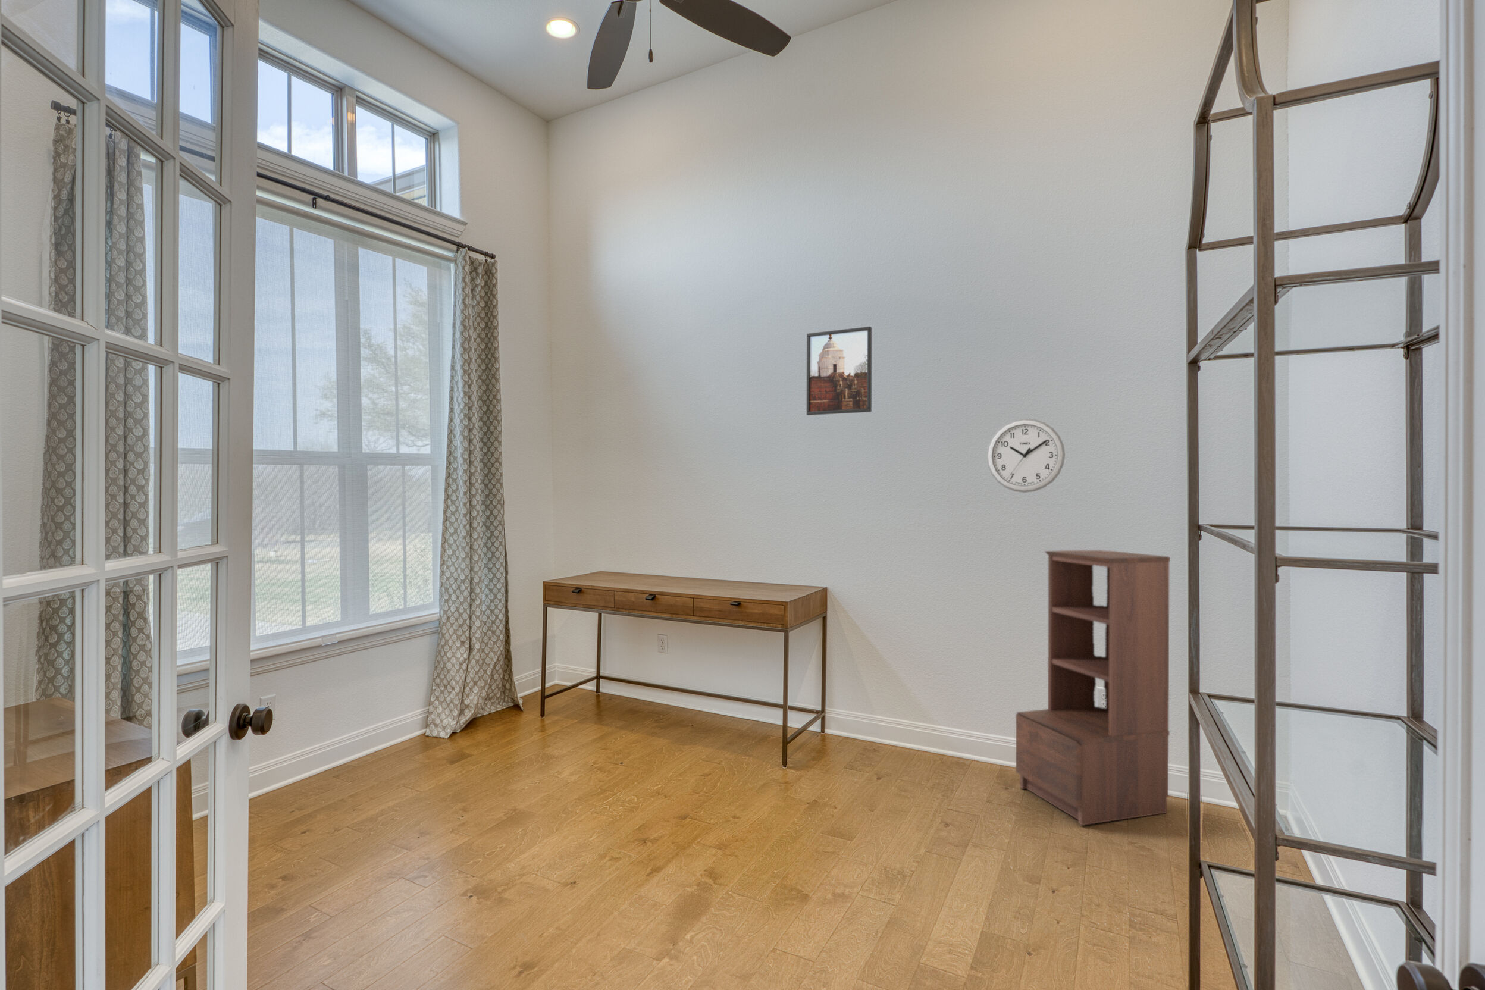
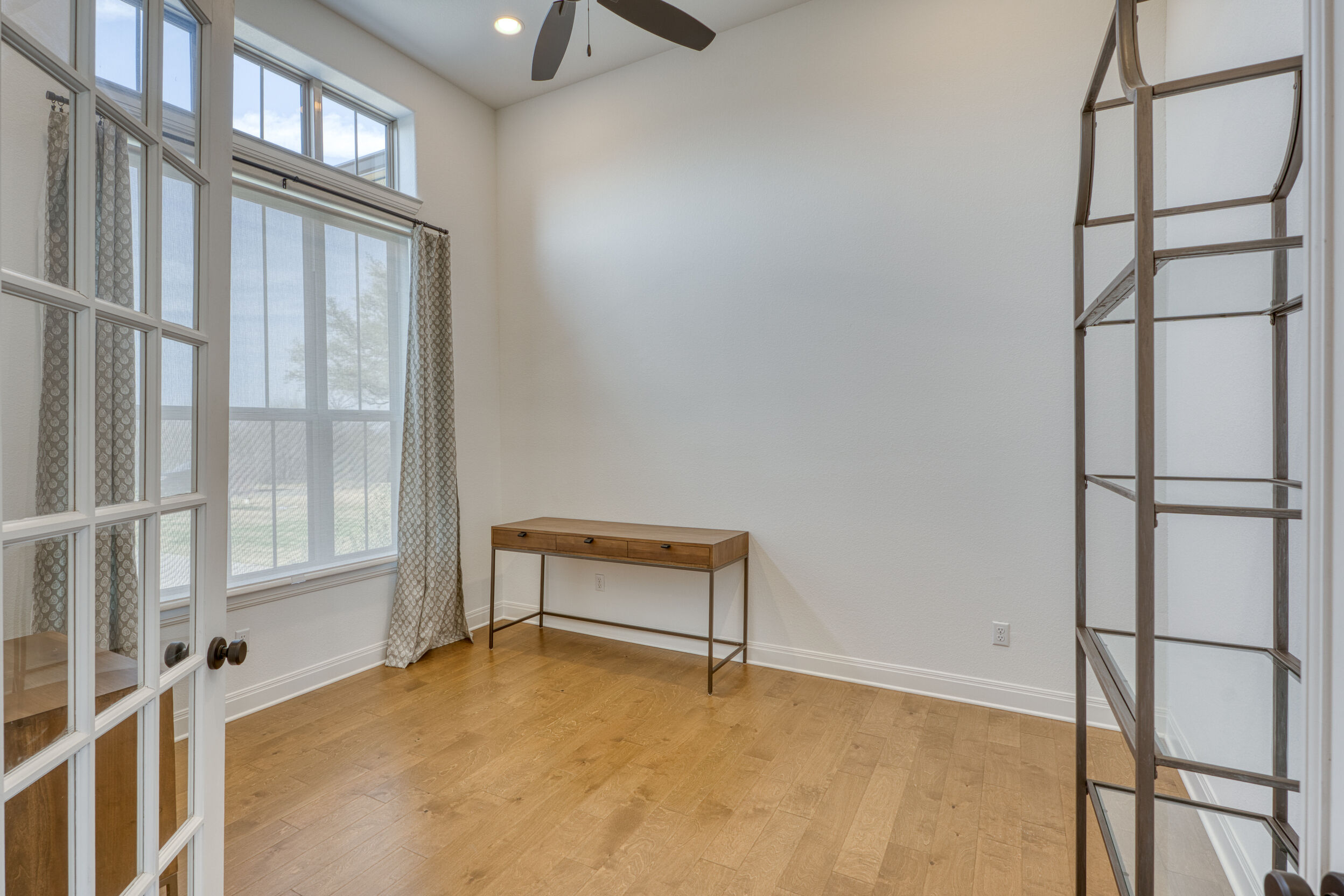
- wall clock (1024, 455)
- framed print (839, 372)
- bookshelf (1089, 677)
